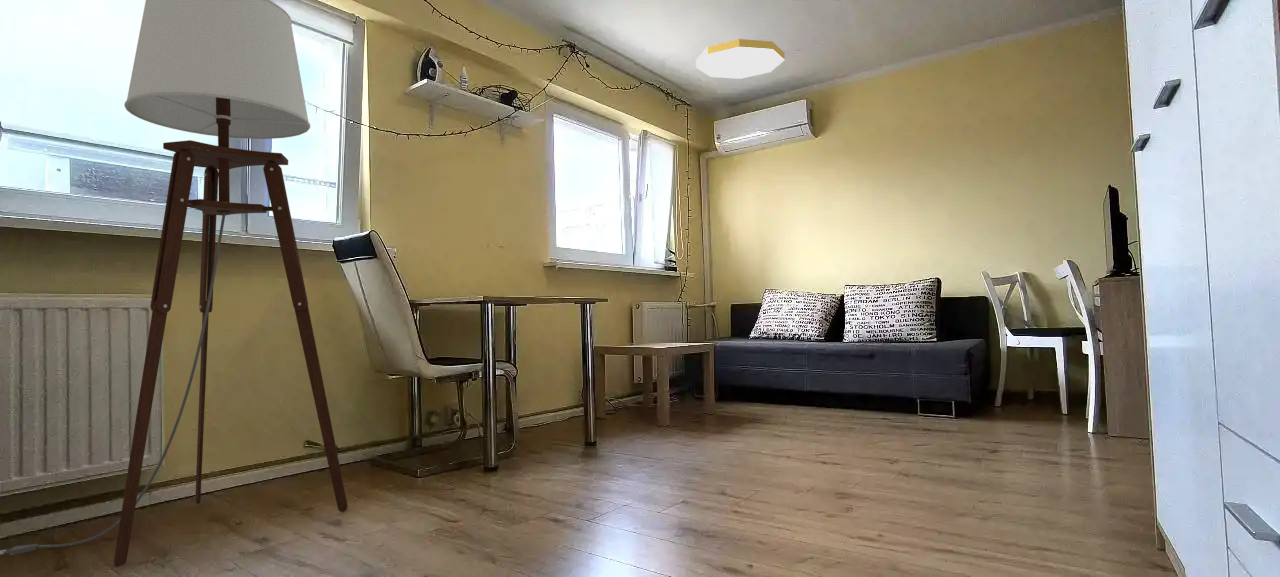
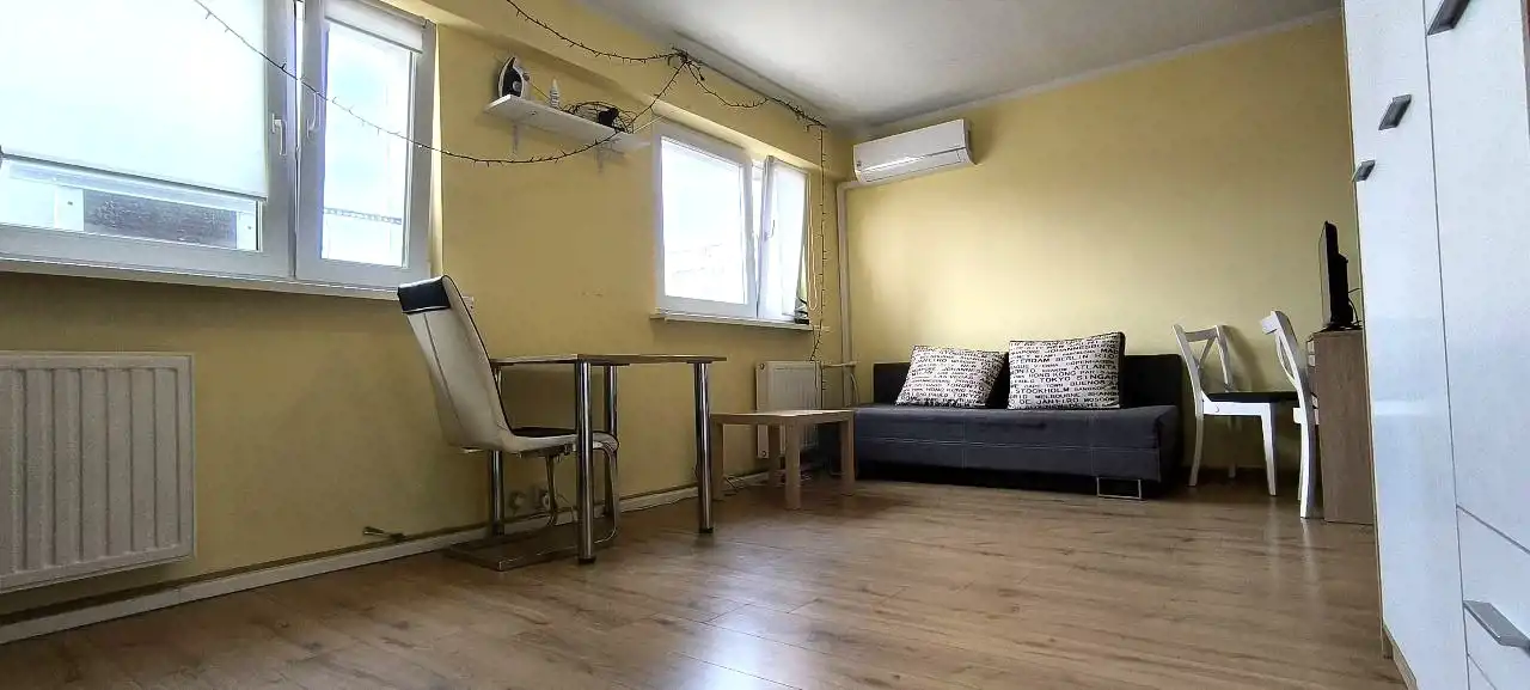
- floor lamp (177, 264)
- ceiling light (739, 60)
